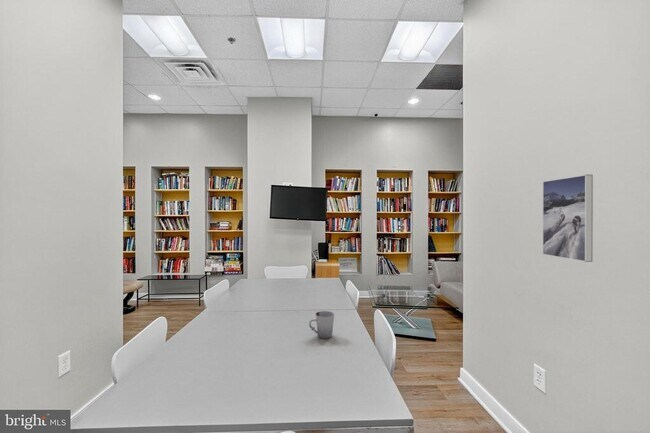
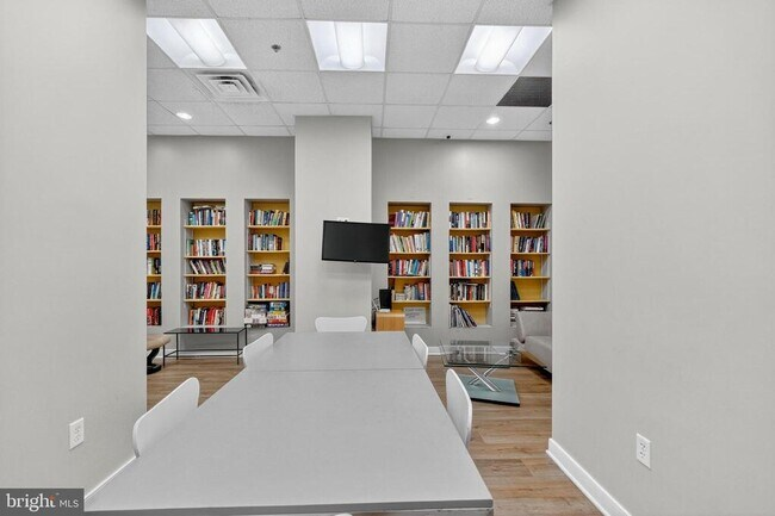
- cup (321, 325)
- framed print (565, 218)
